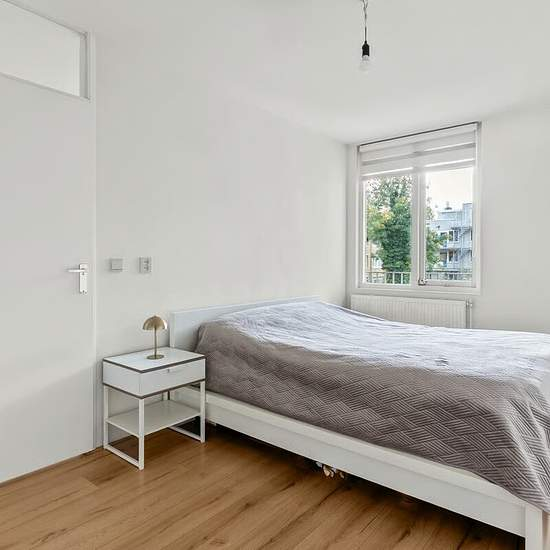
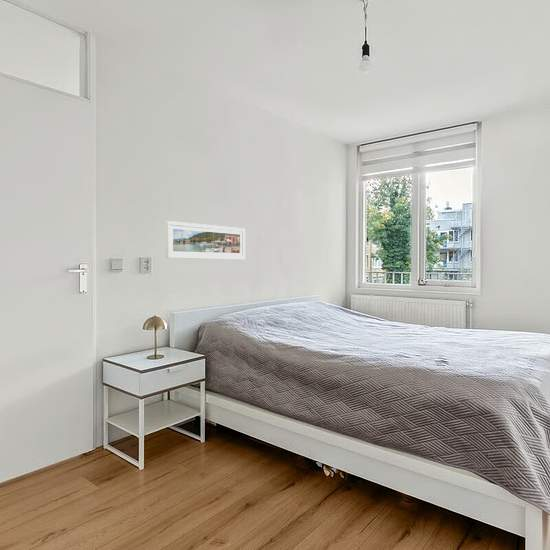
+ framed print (208, 242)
